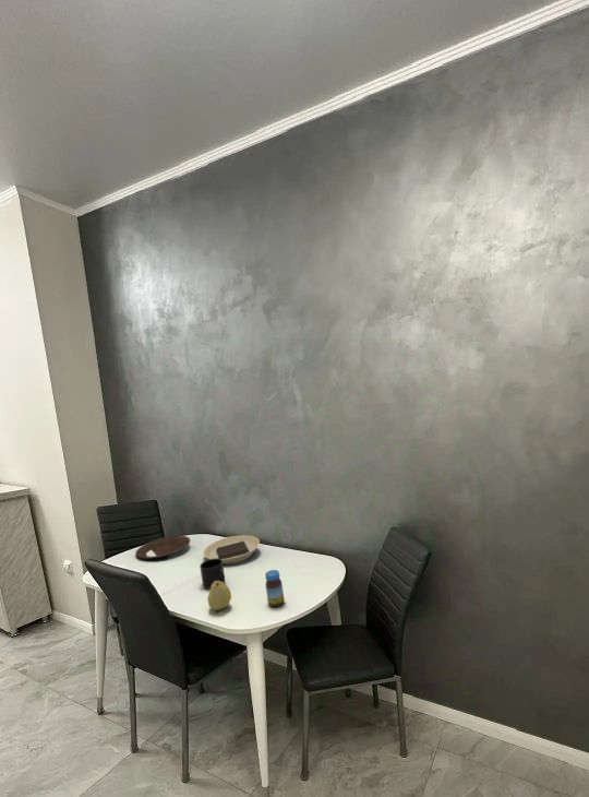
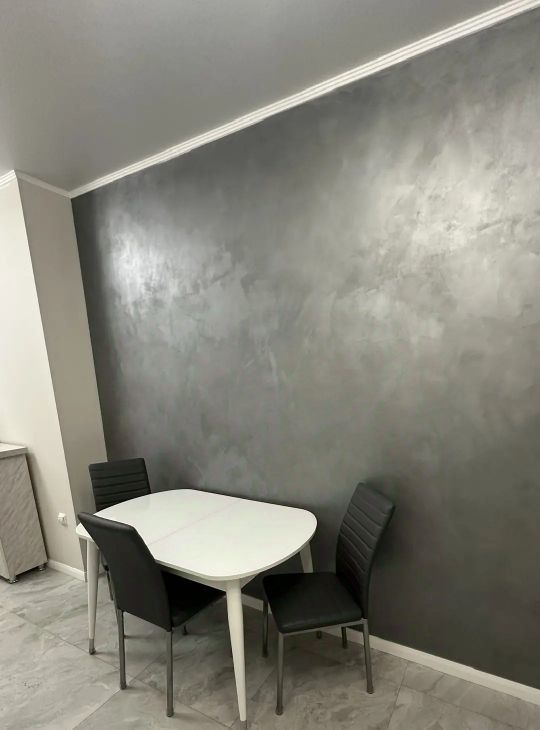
- mug (214, 573)
- plate (164, 548)
- jar (274, 587)
- fruit (218, 593)
- plate (231, 550)
